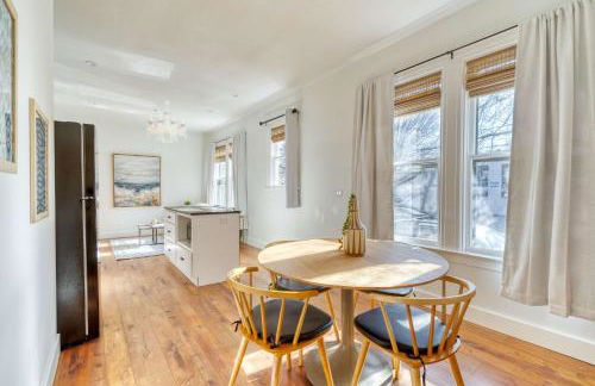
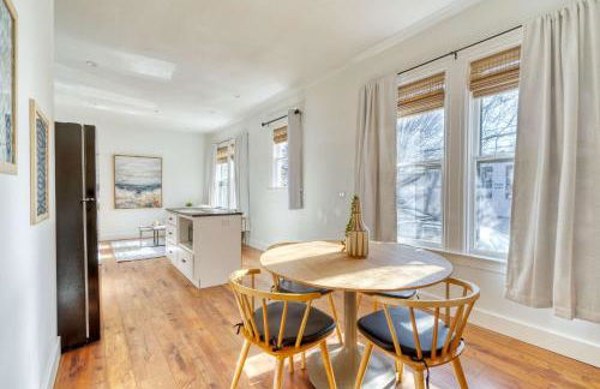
- chandelier (167, 122)
